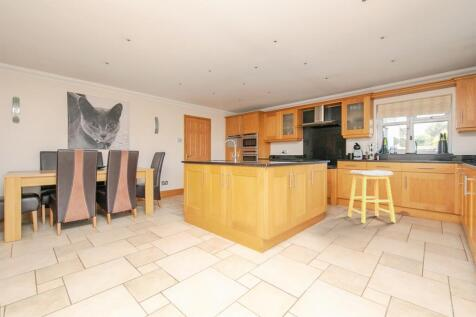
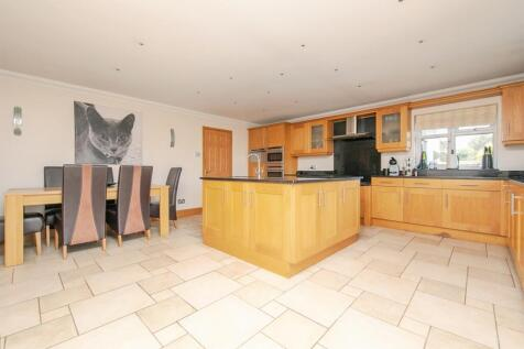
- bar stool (370, 196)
